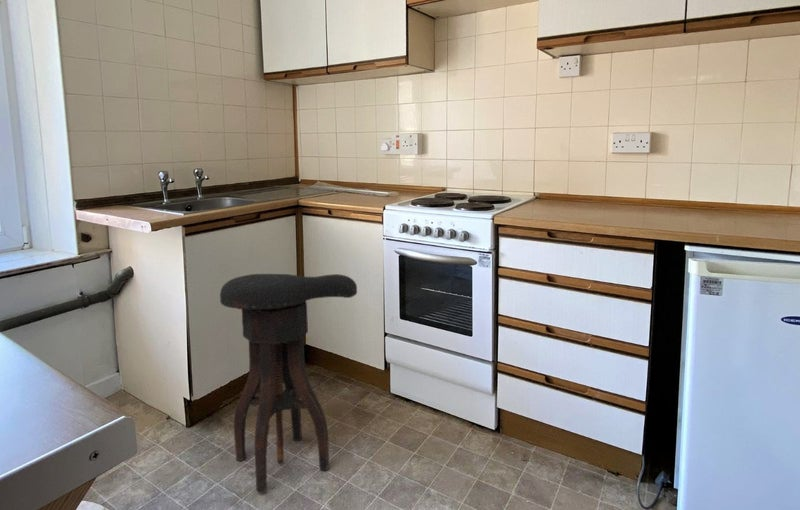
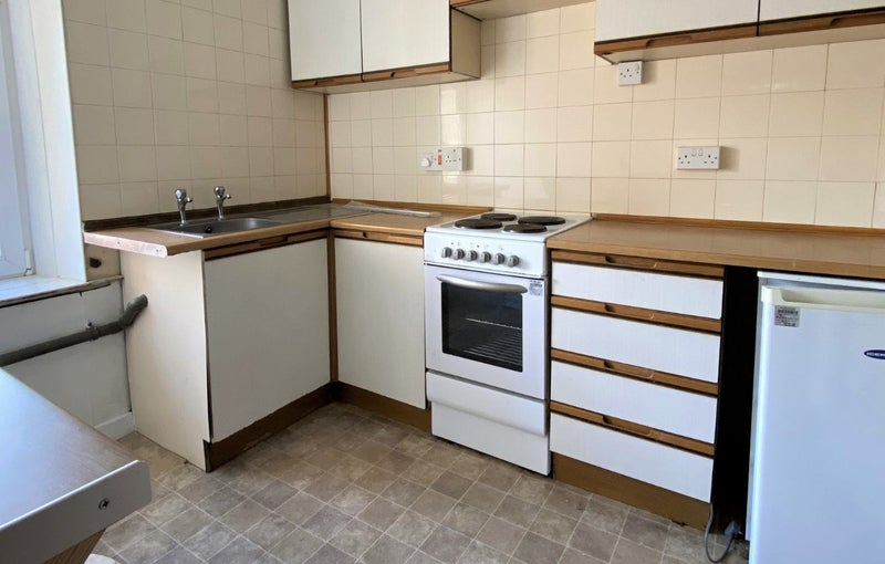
- stool (290, 370)
